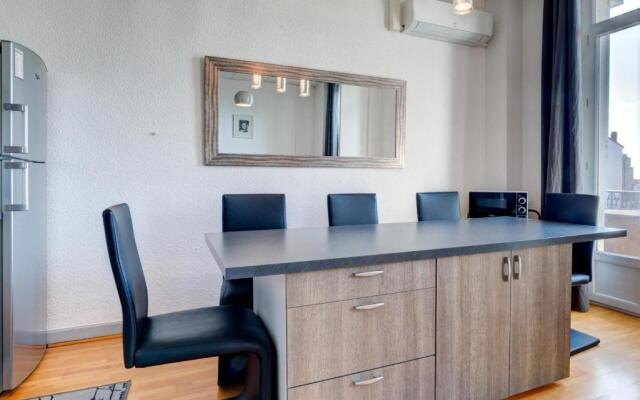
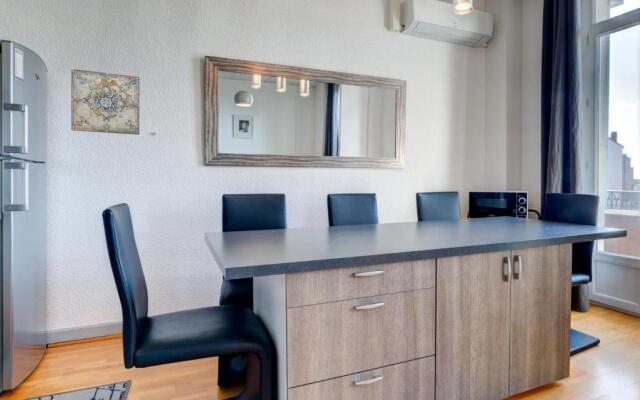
+ wall art (106, 102)
